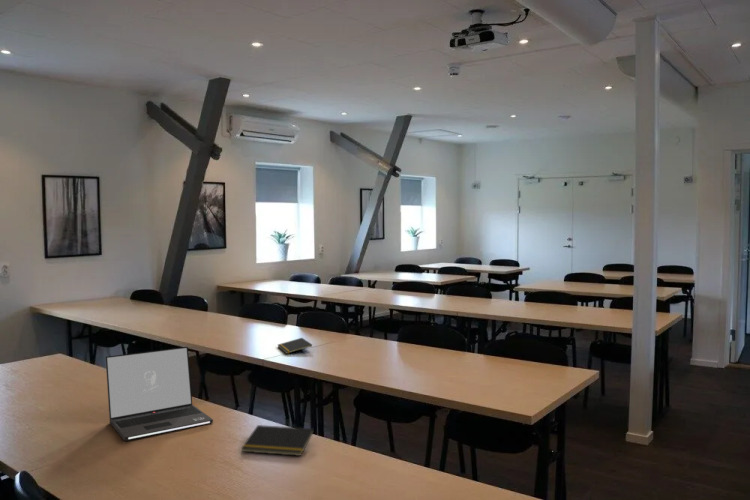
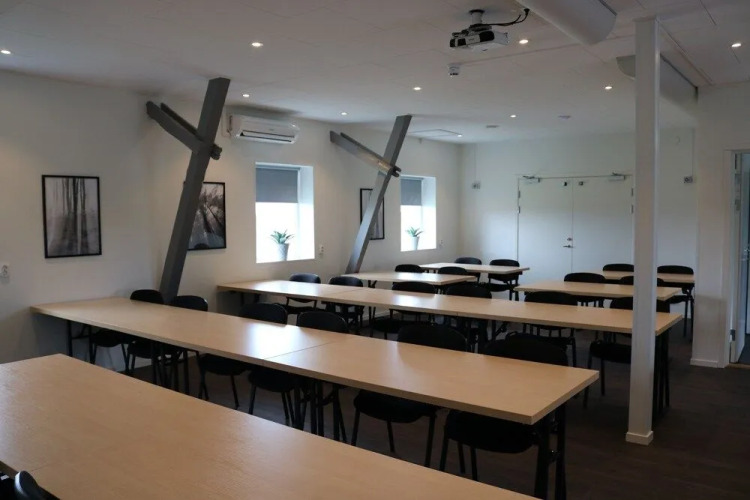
- notepad (278, 439)
- notepad (294, 345)
- laptop (158, 389)
